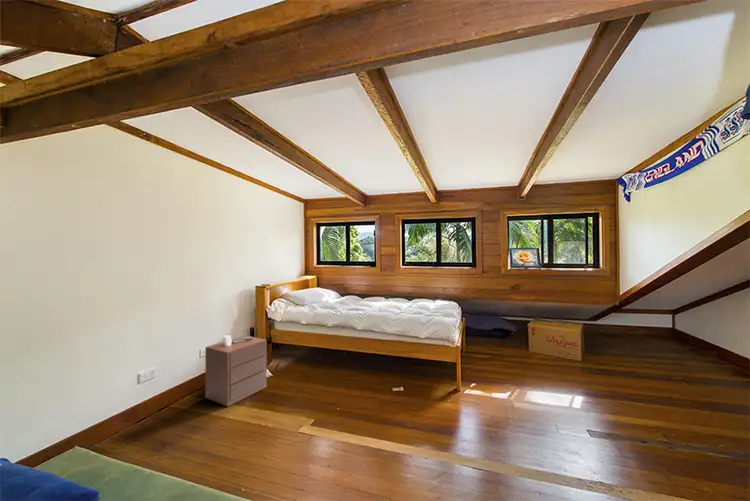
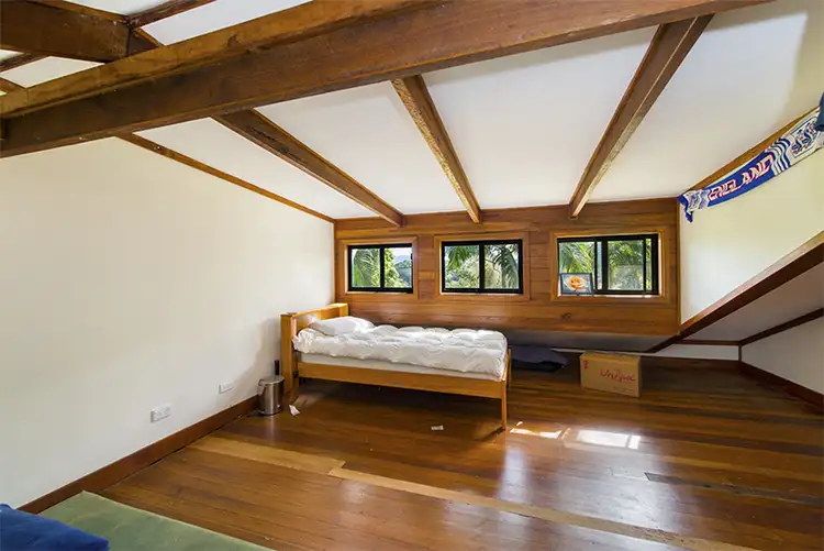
- nightstand (237, 363)
